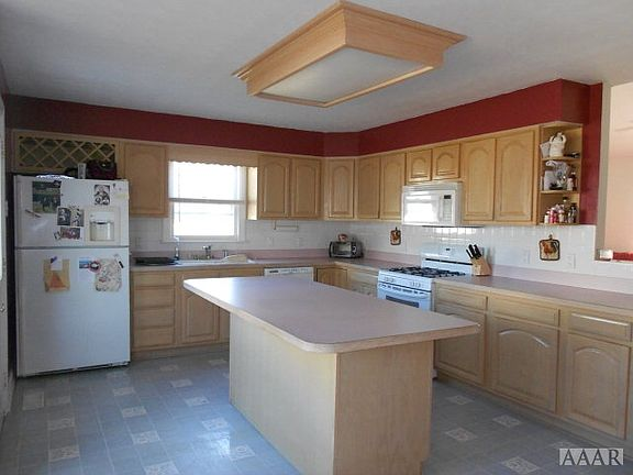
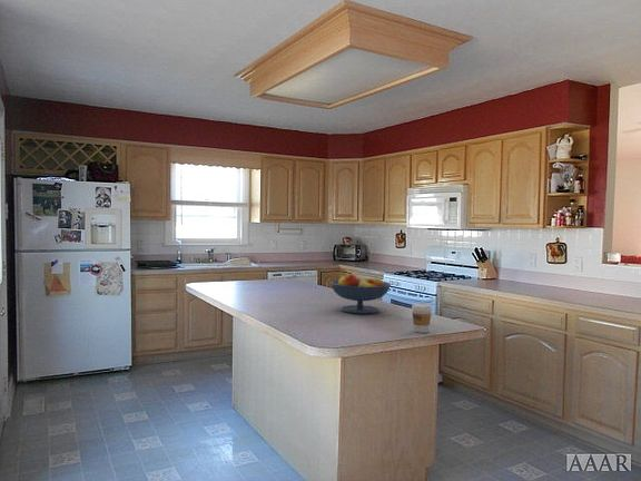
+ coffee cup (421, 317)
+ fruit bowl (359, 292)
